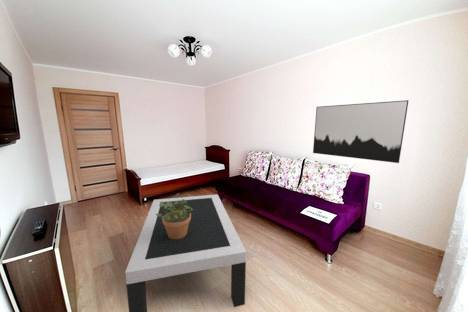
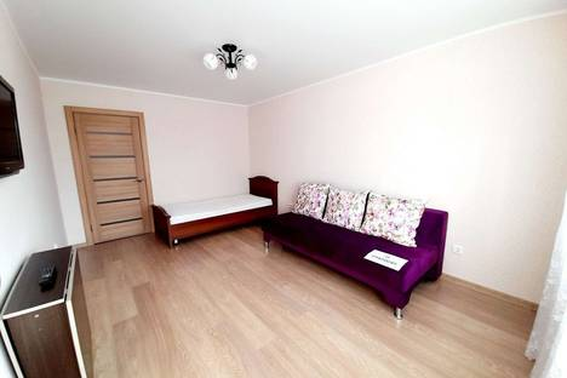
- potted plant (176, 215)
- coffee table (188, 240)
- wall art (352, 131)
